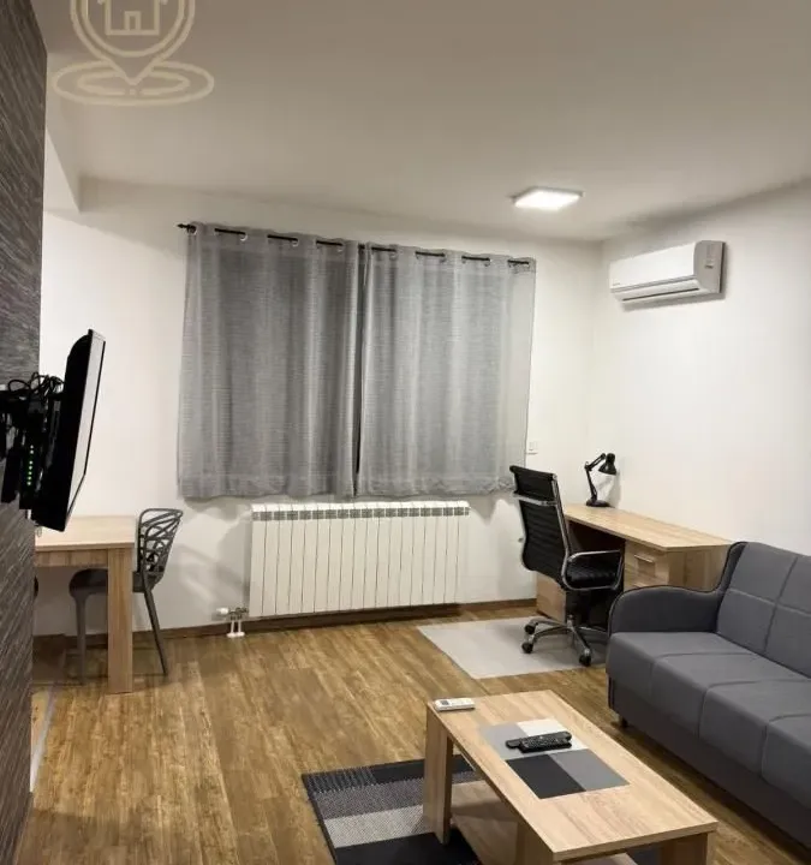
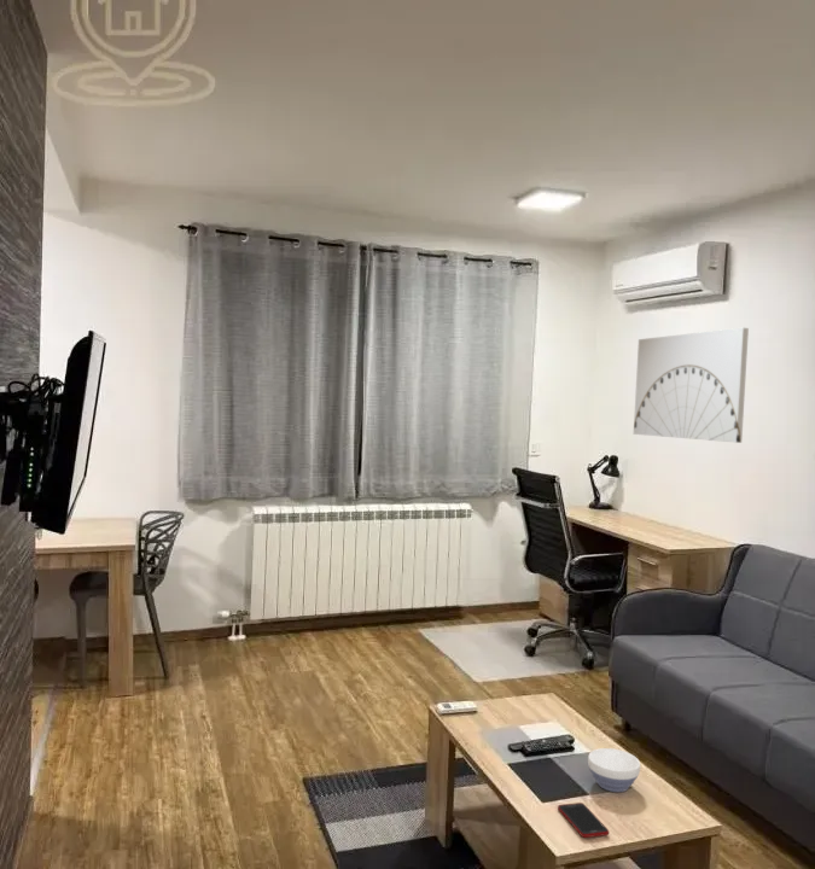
+ wall art (685, 386)
+ bowl (613, 771)
+ cell phone (582, 820)
